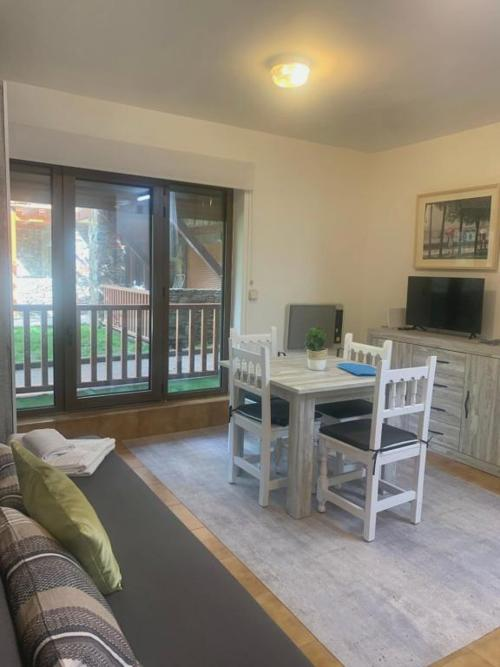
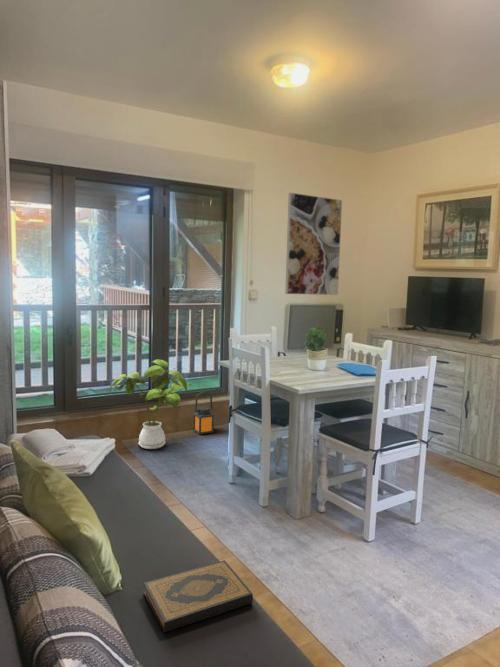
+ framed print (314, 246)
+ hardback book (197, 593)
+ house plant (161, 404)
+ lantern (203, 411)
